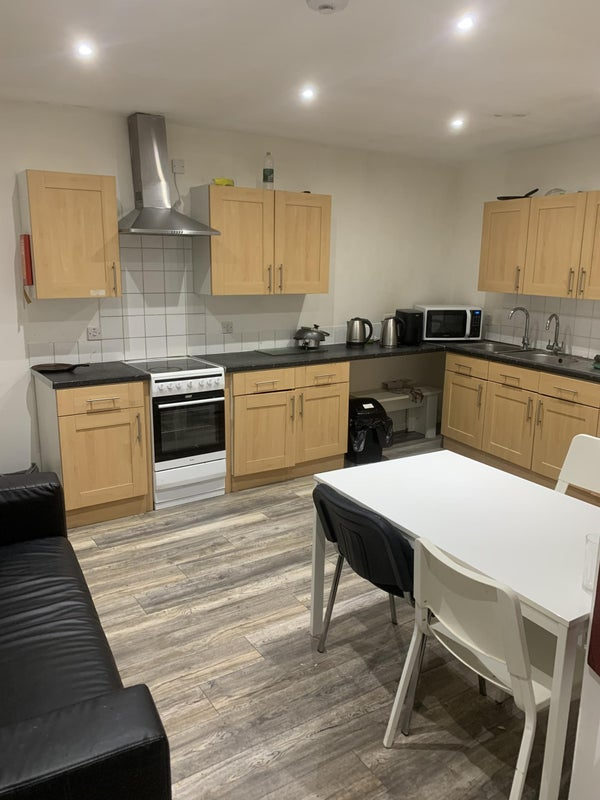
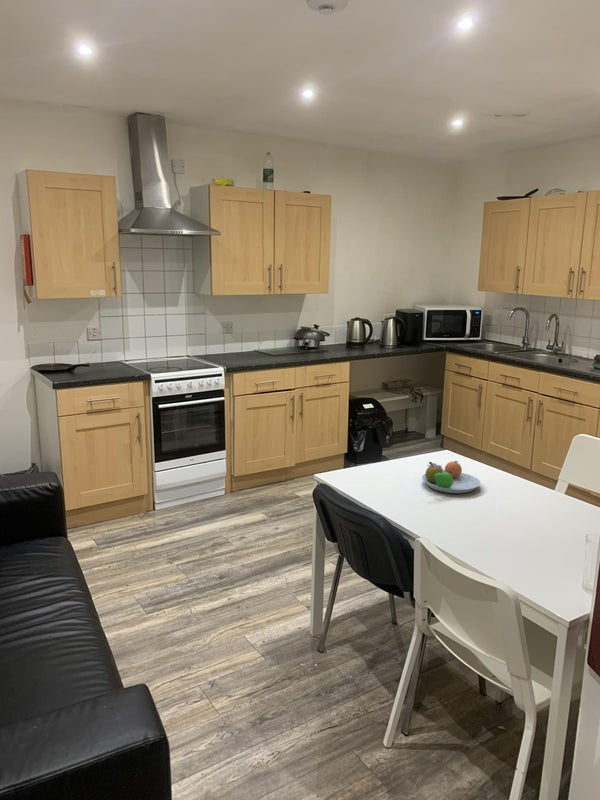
+ fruit bowl (449, 474)
